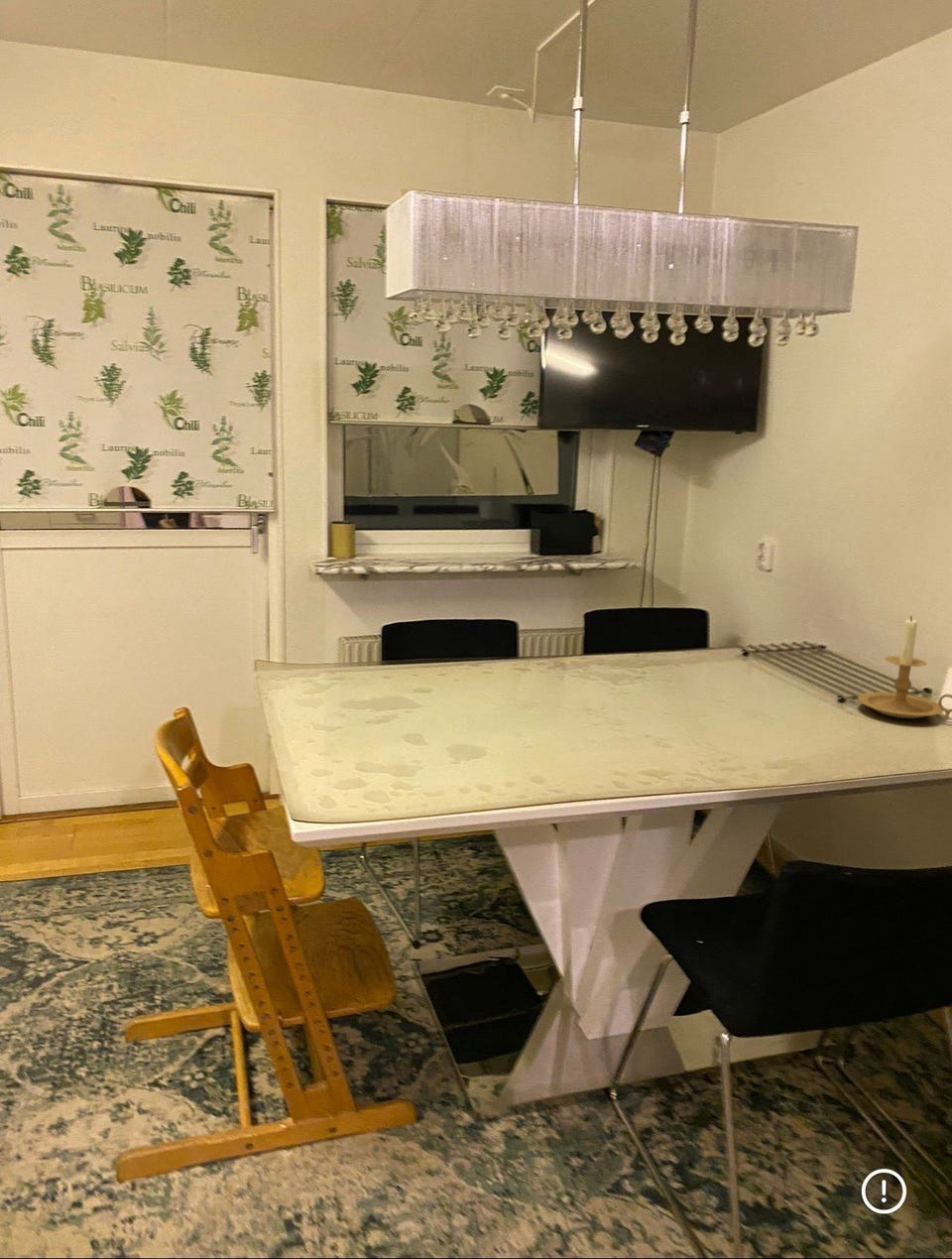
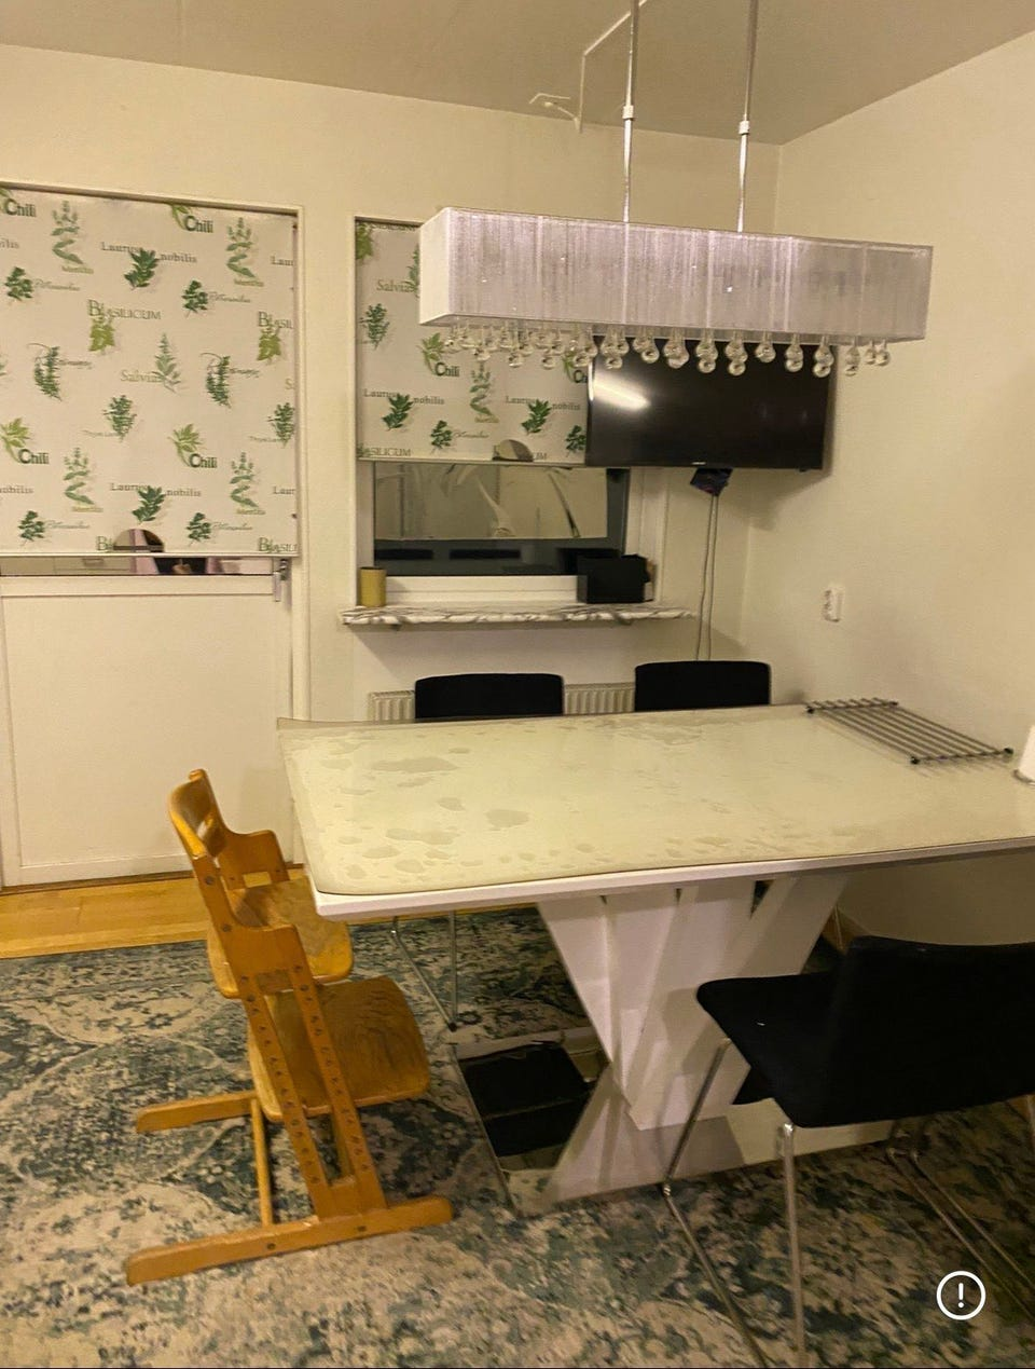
- candle holder (905, 665)
